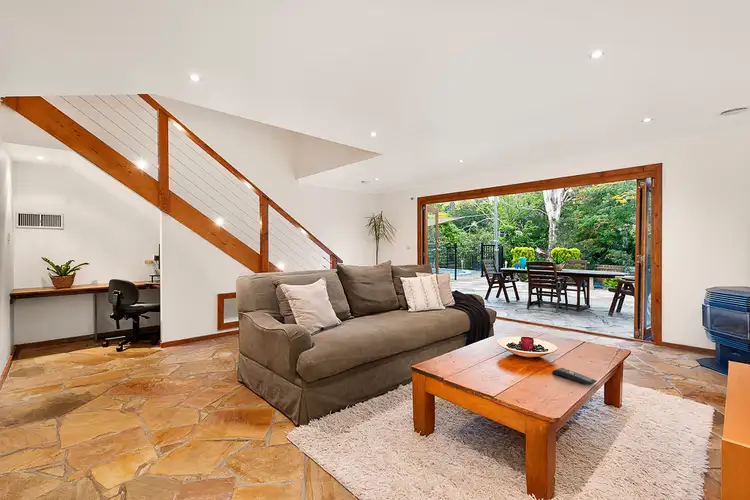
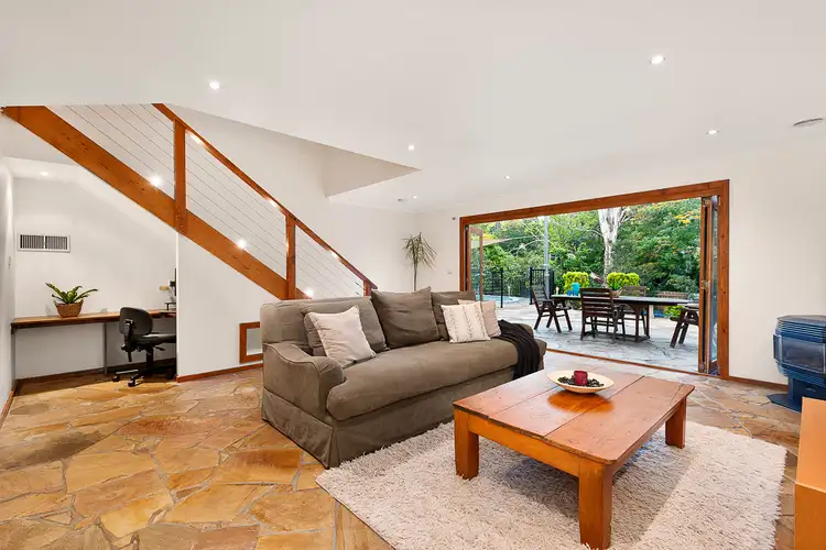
- remote control (573, 375)
